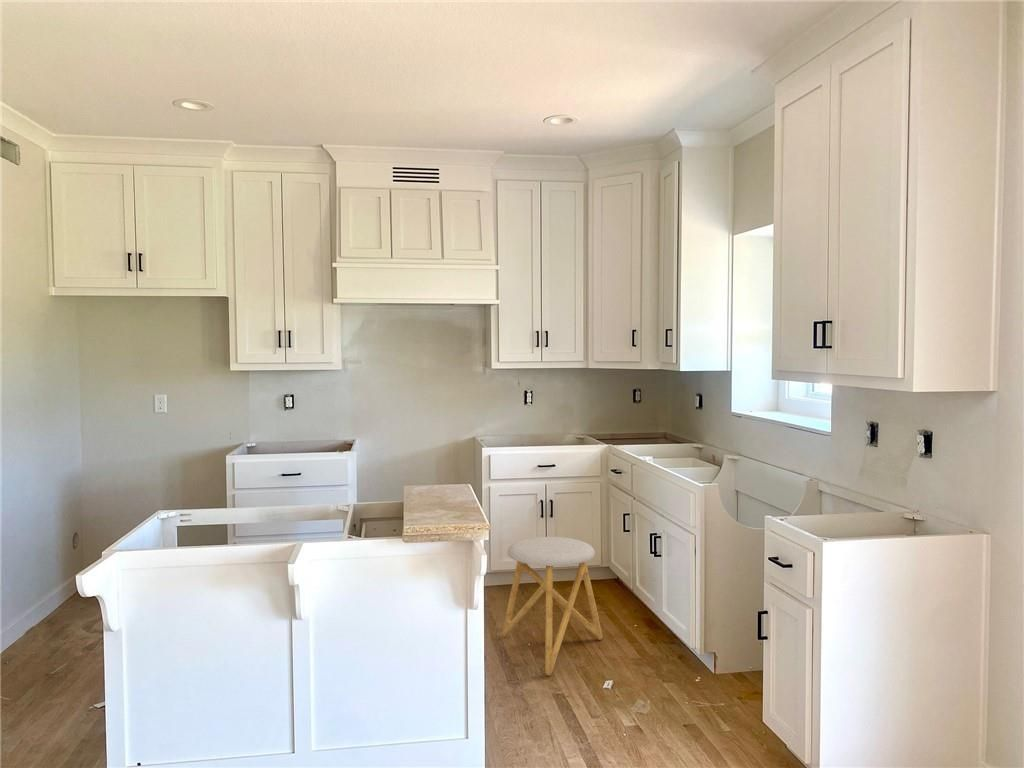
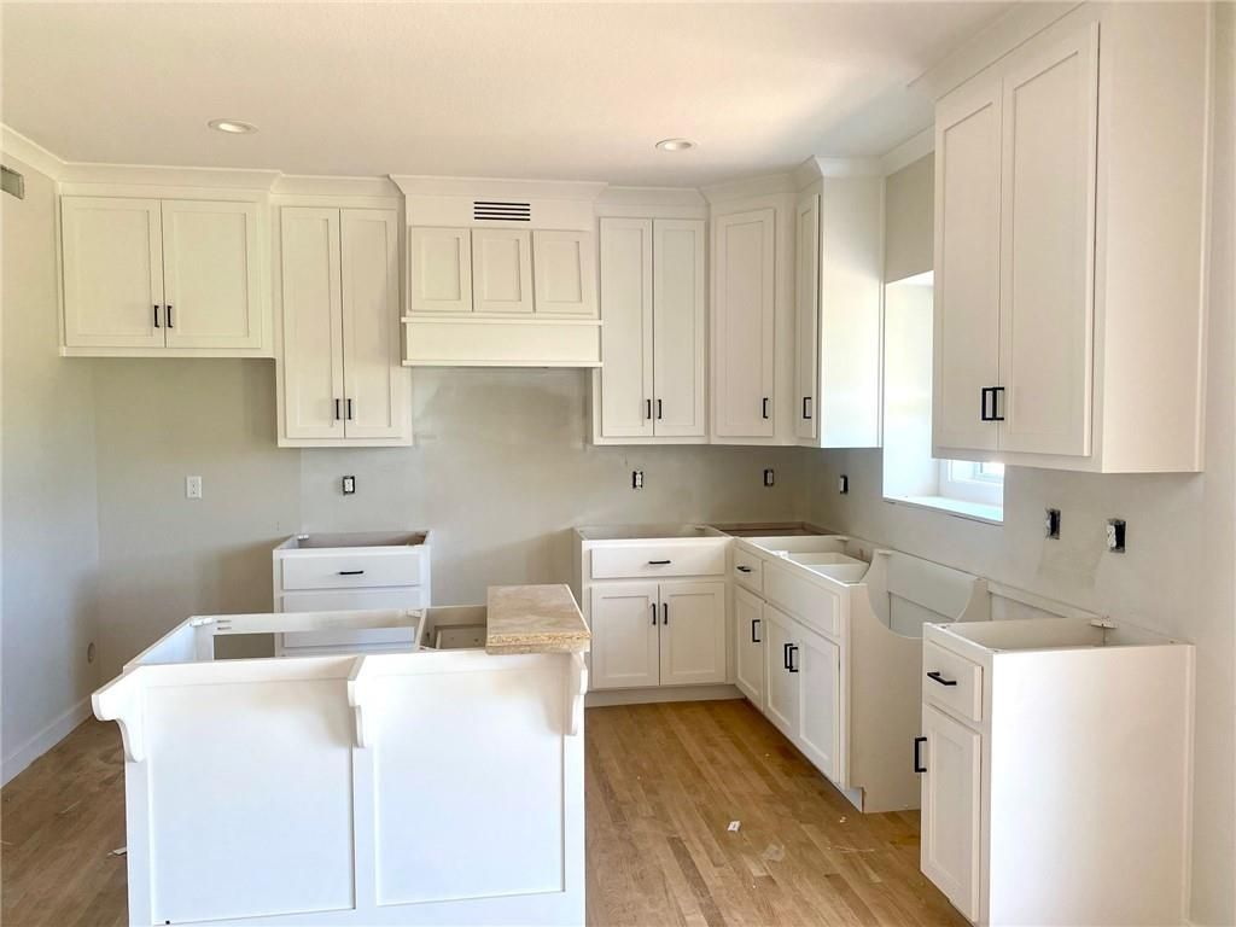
- stool (550, 600)
